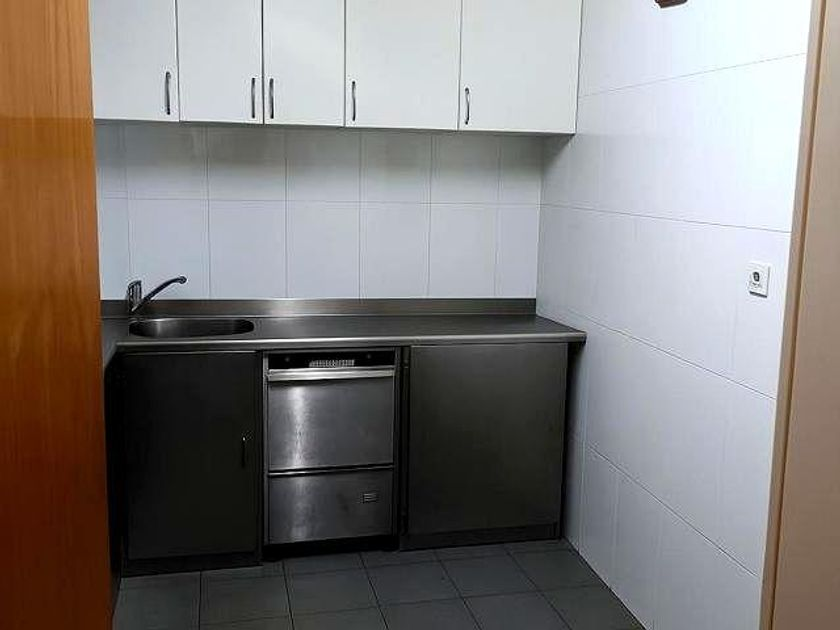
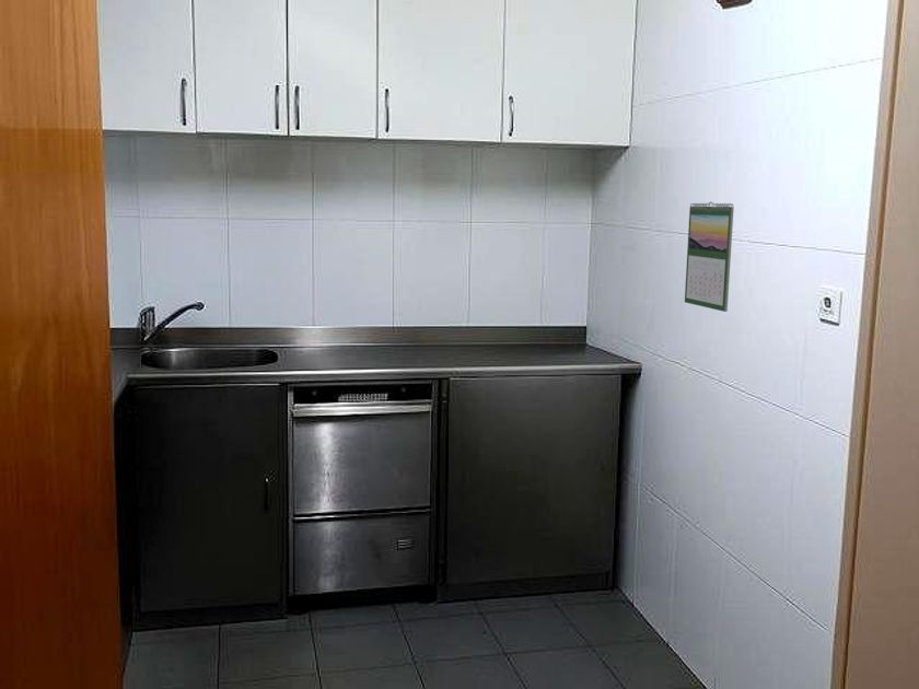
+ calendar (708, 254)
